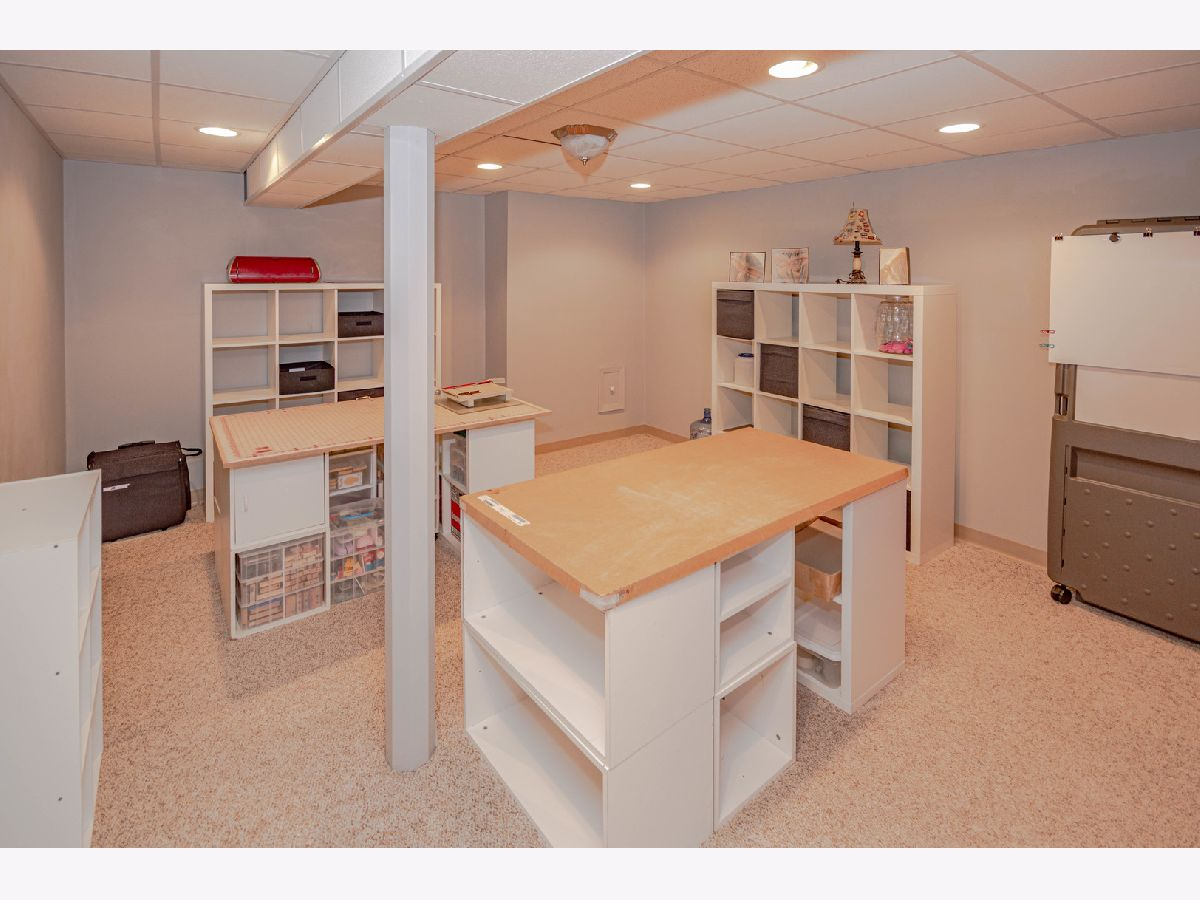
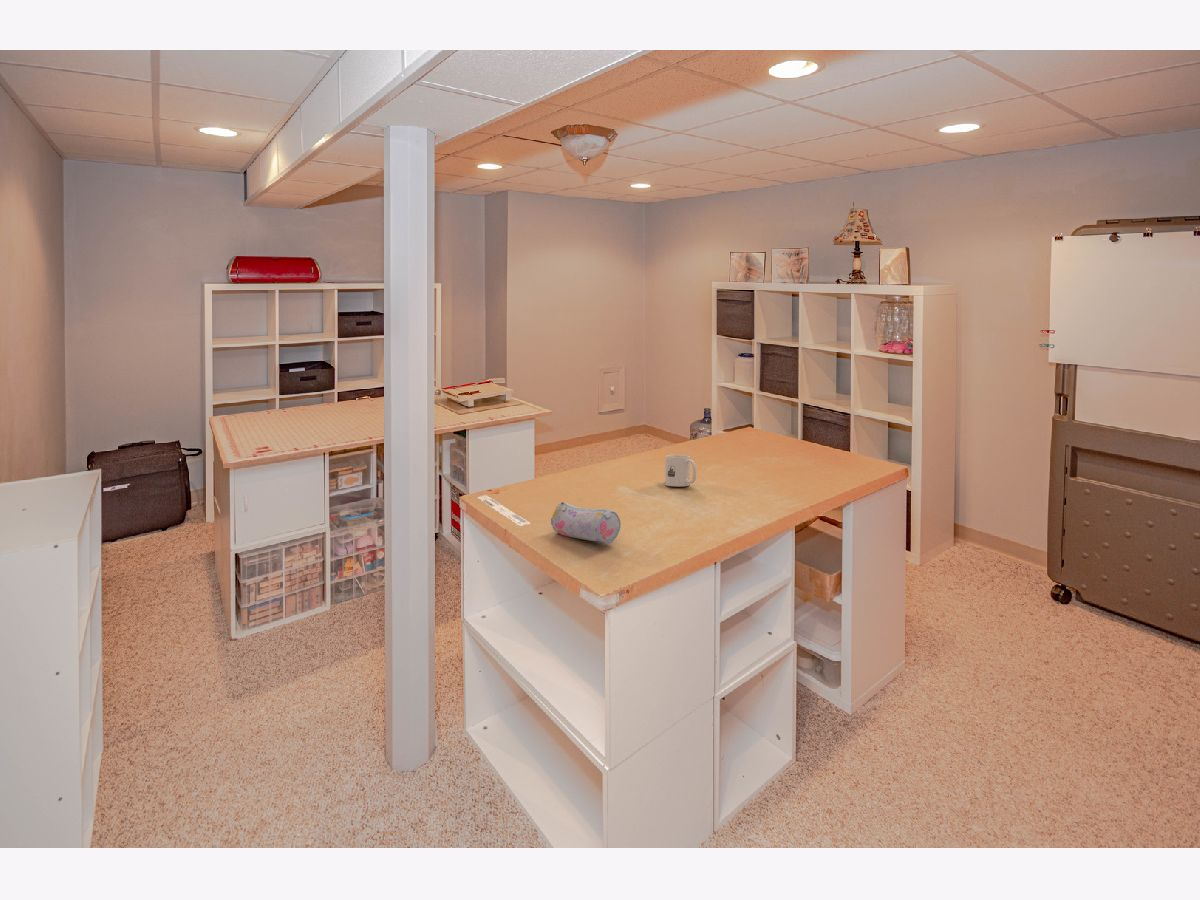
+ mug (681, 470)
+ pencil case (585, 521)
